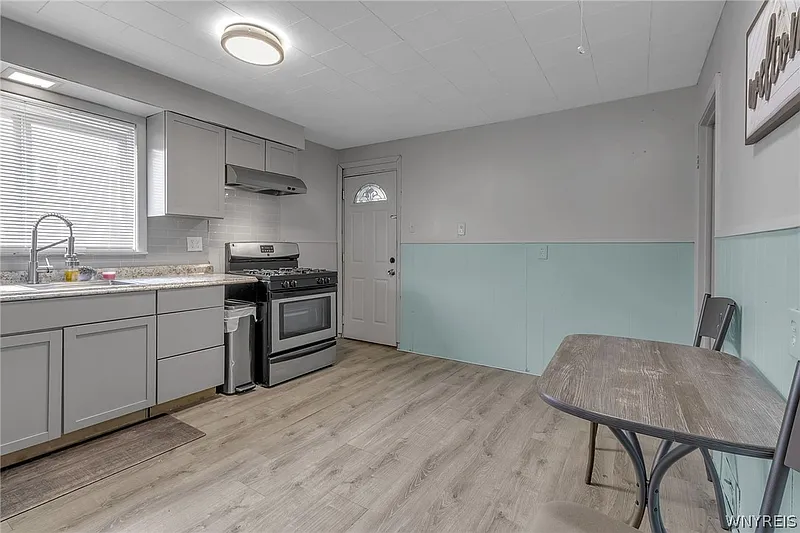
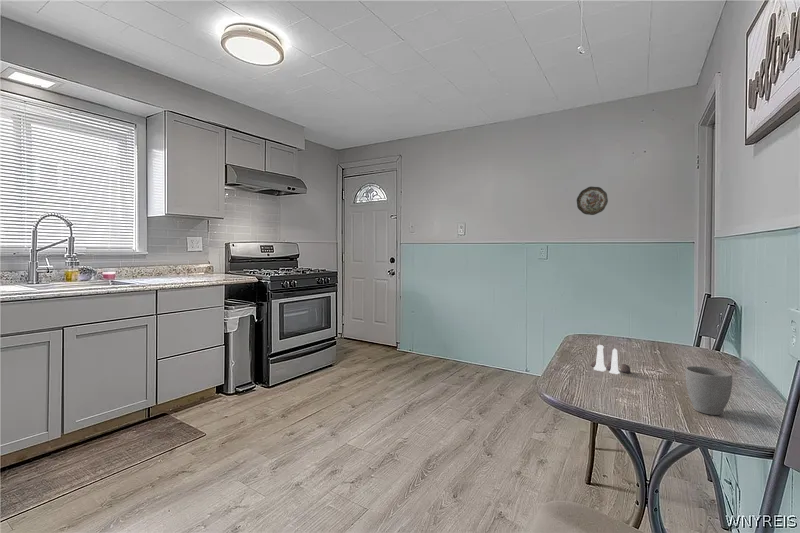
+ salt and pepper shaker set (603, 358)
+ mug (709, 389)
+ decorative plate (592, 200)
